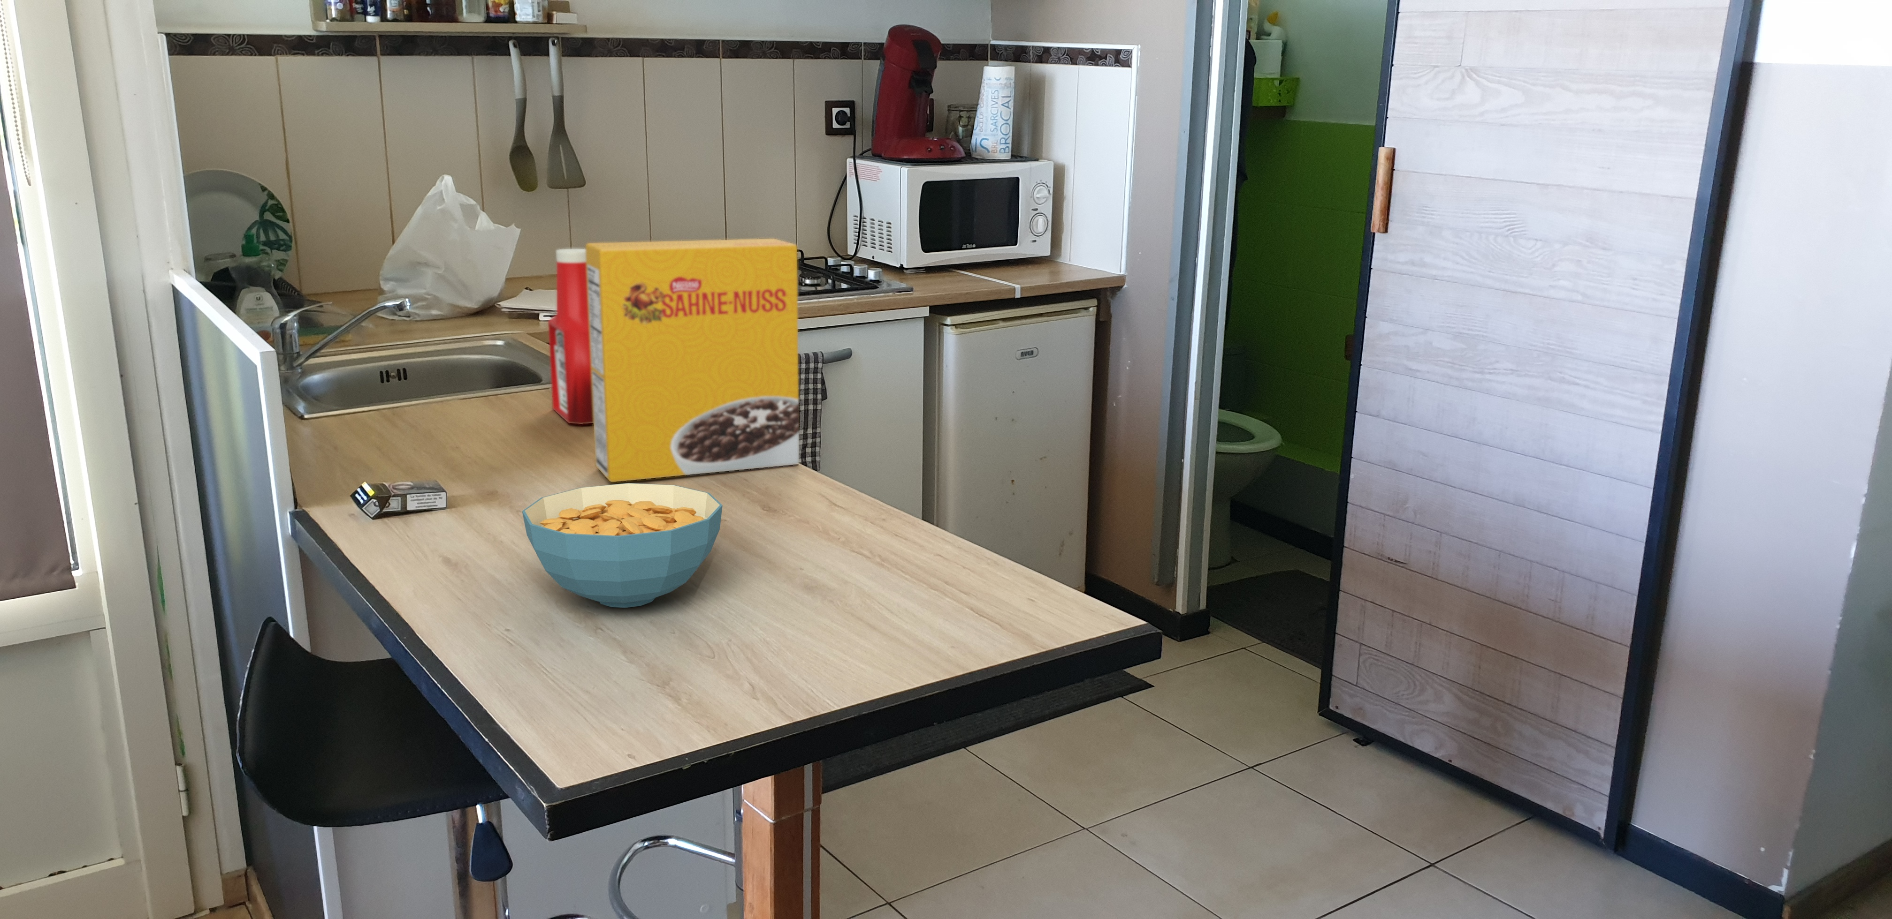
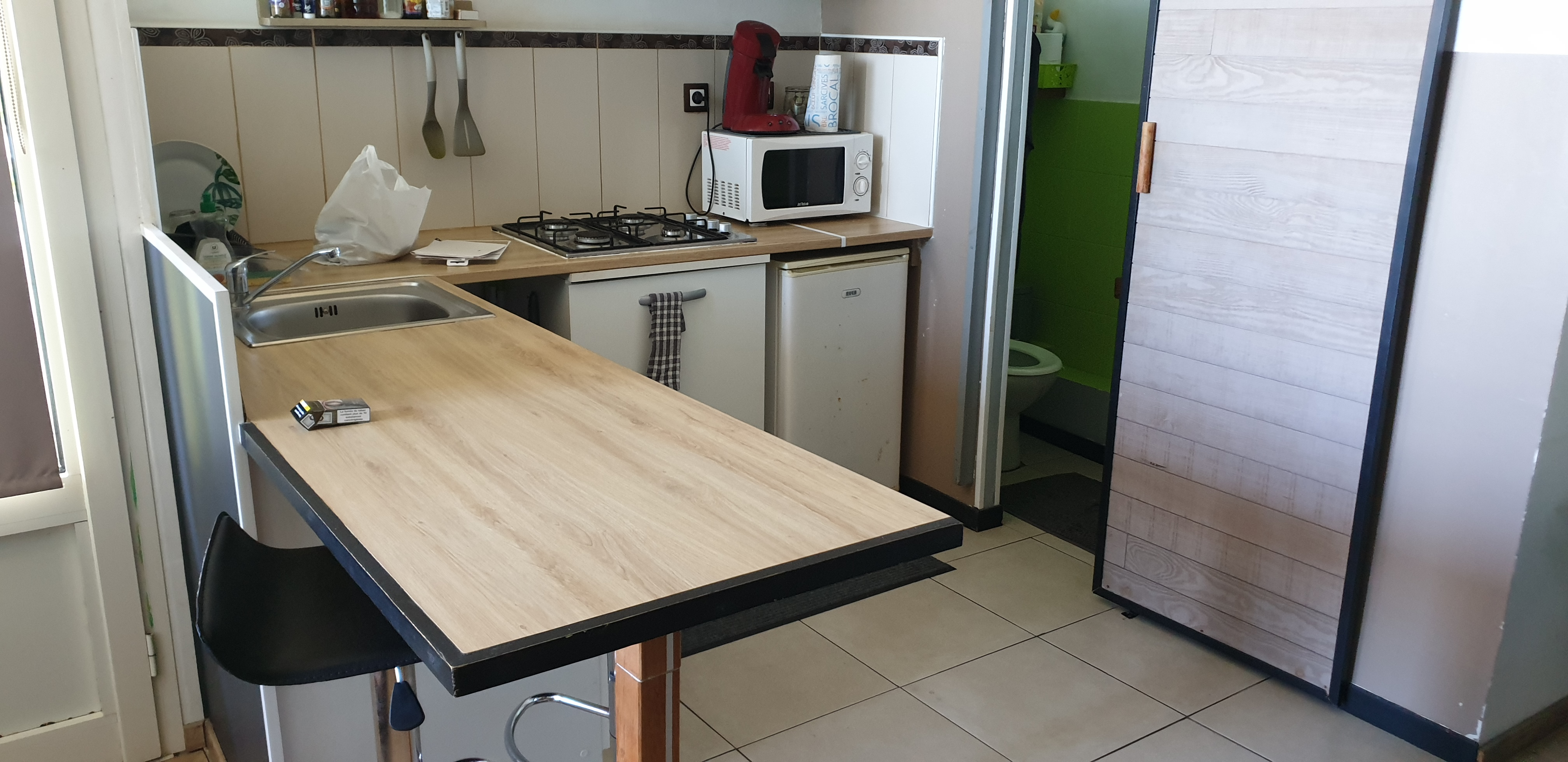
- cereal box (695, 357)
- cereal bowl (625, 554)
- soap bottle (577, 333)
